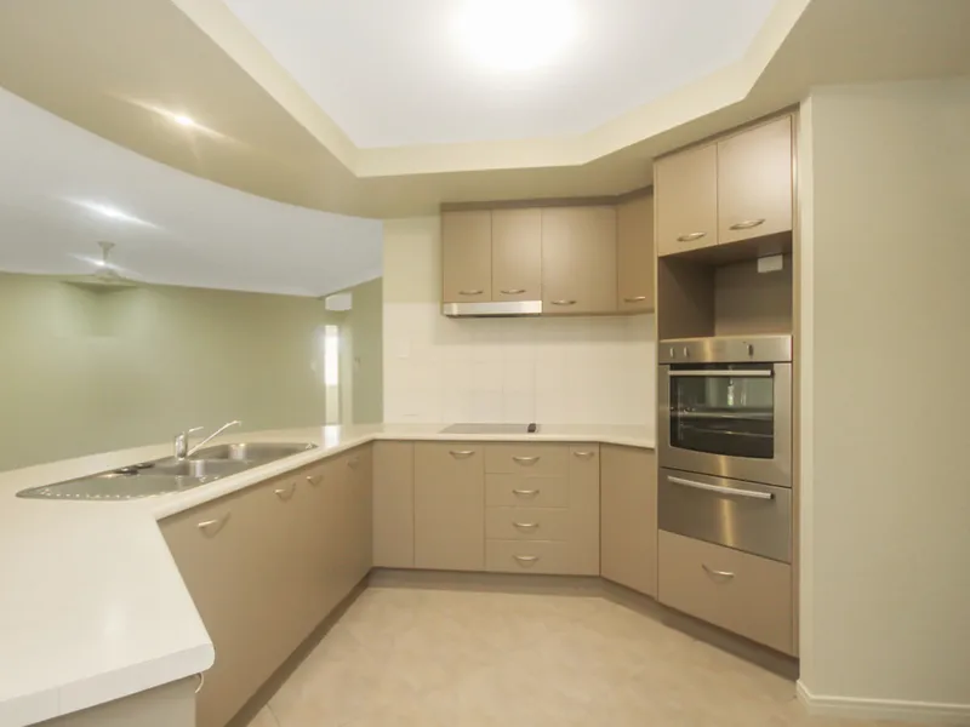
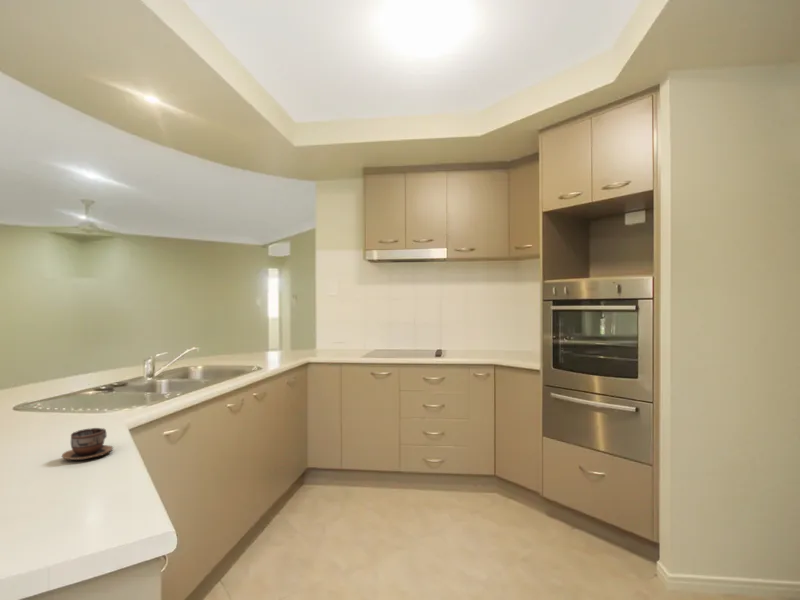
+ cup (89, 442)
